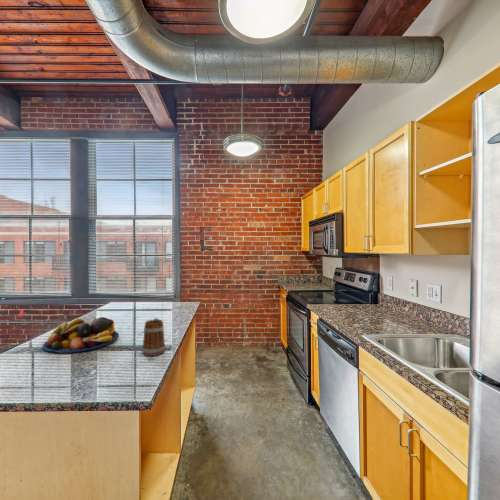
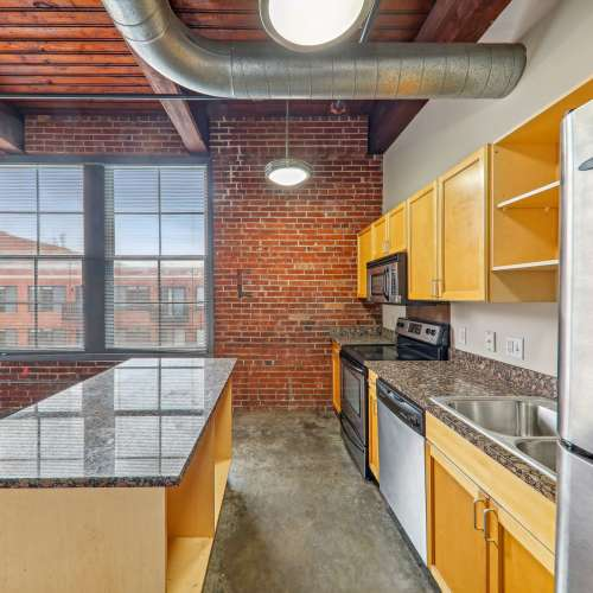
- fruit bowl (82, 329)
- mug (154, 335)
